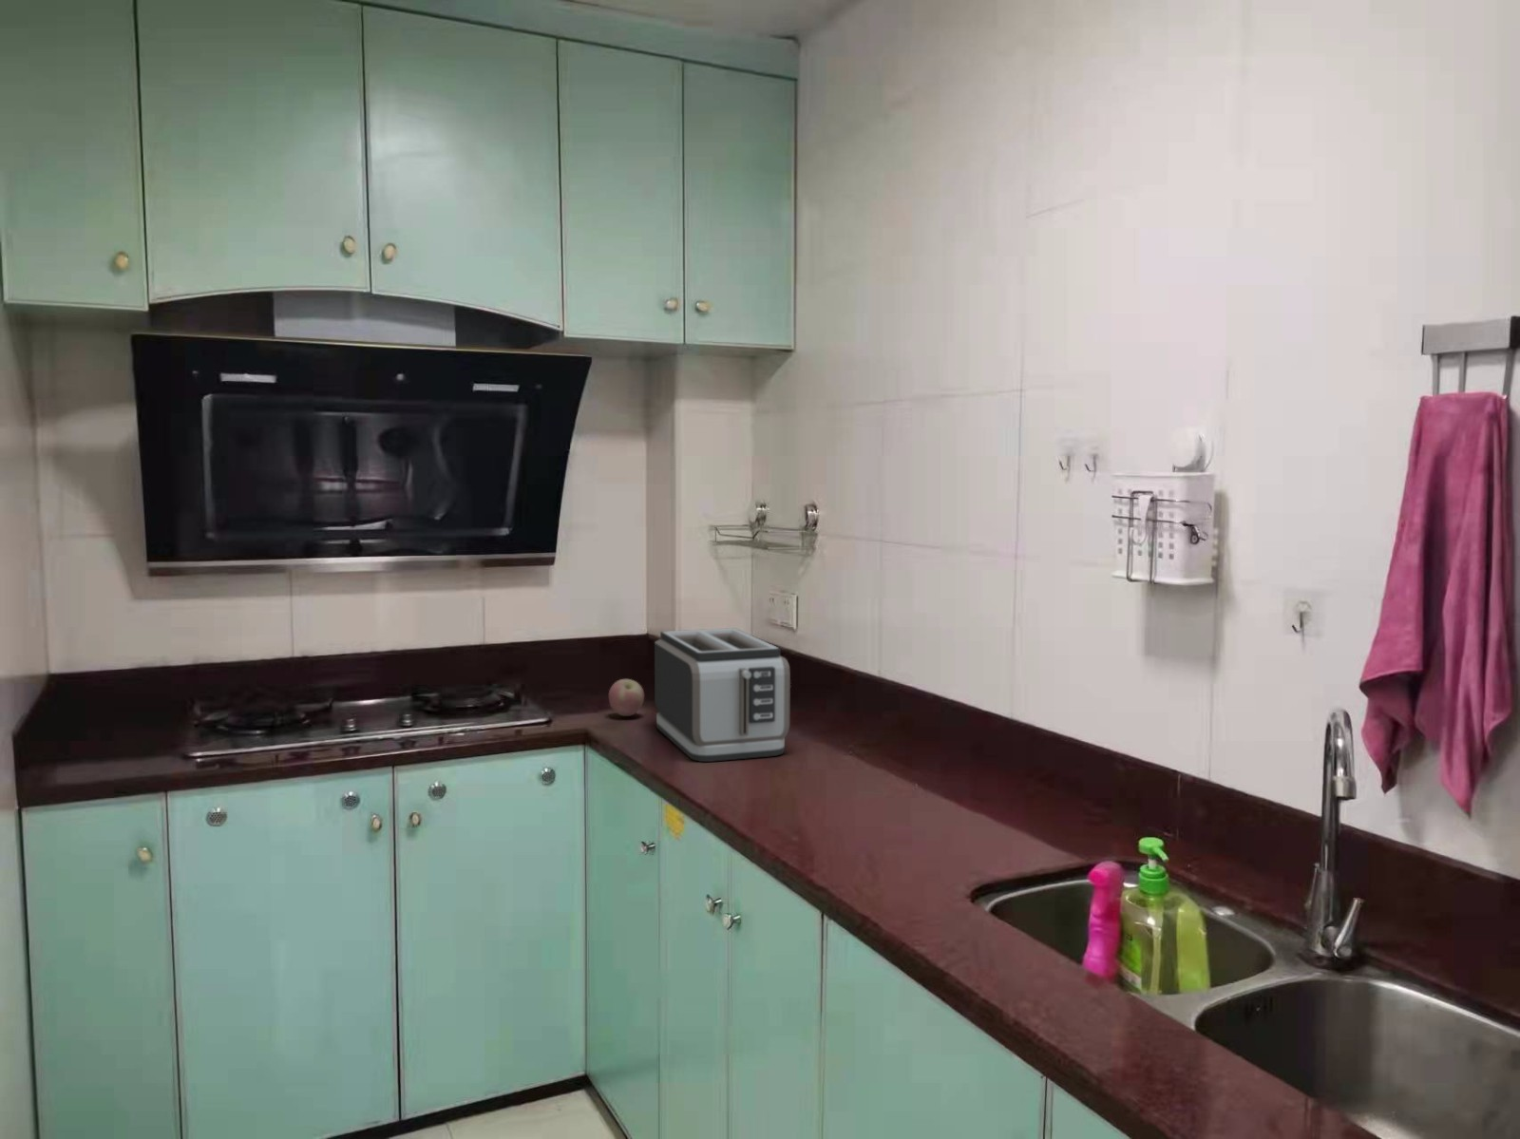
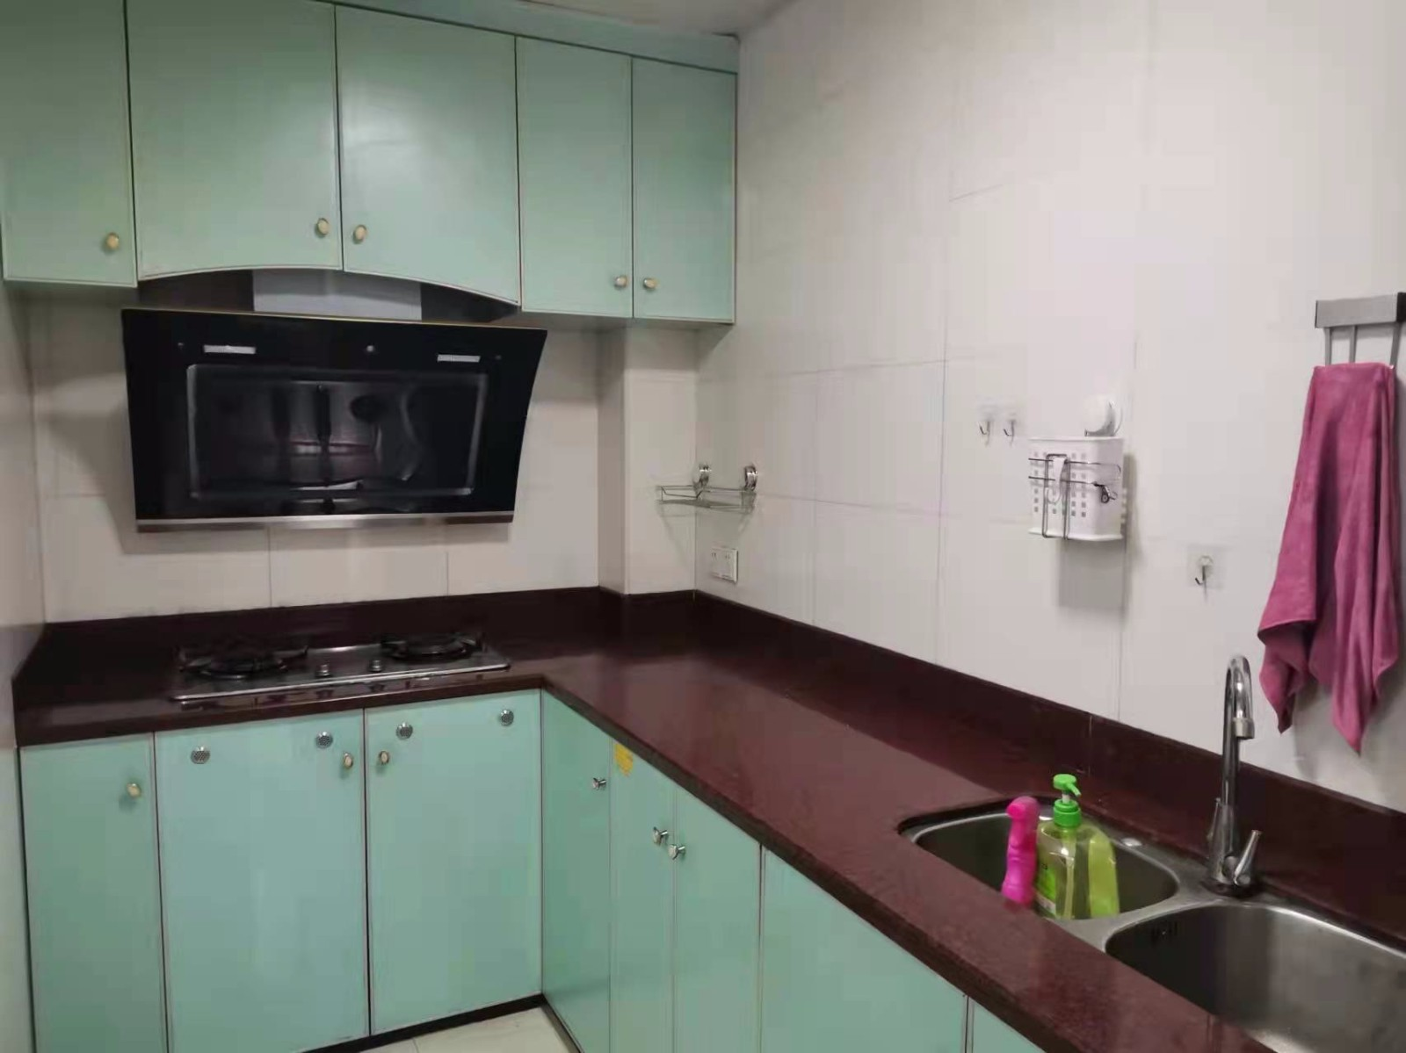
- toaster (719, 690)
- apple (625, 698)
